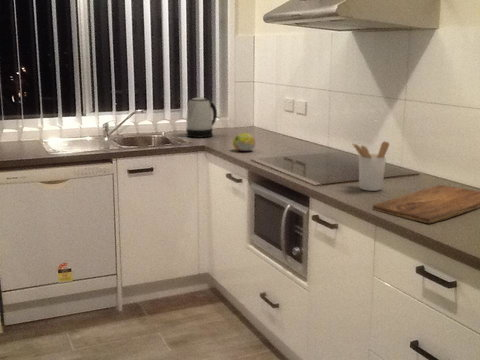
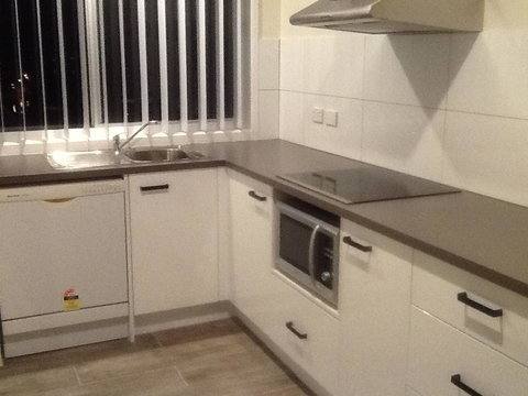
- cutting board (437, 202)
- fruit (243, 142)
- kettle (202, 116)
- utensil holder (367, 164)
